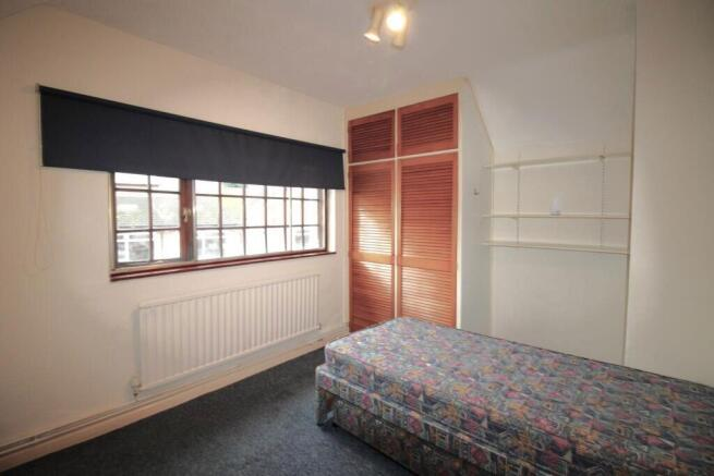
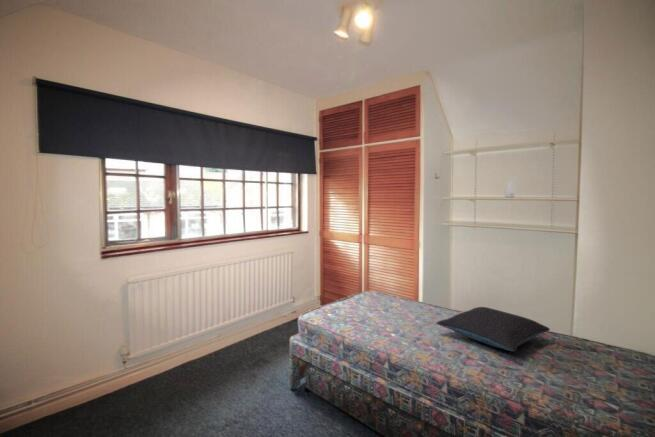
+ pillow (491, 326)
